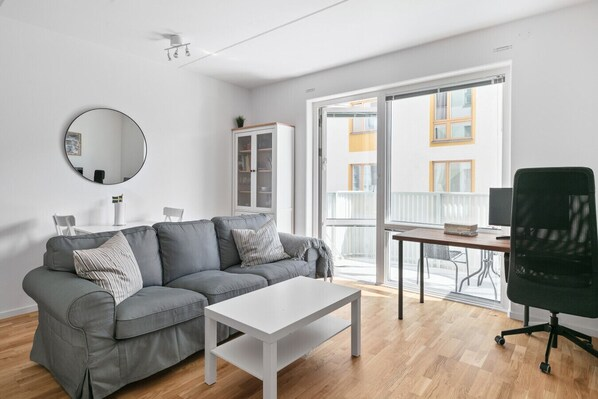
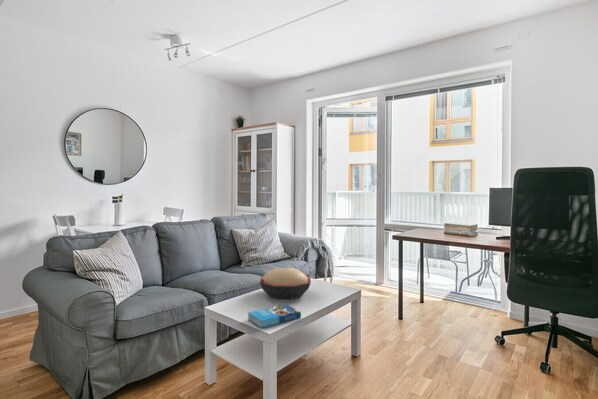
+ book (274, 315)
+ decorative bowl (285, 281)
